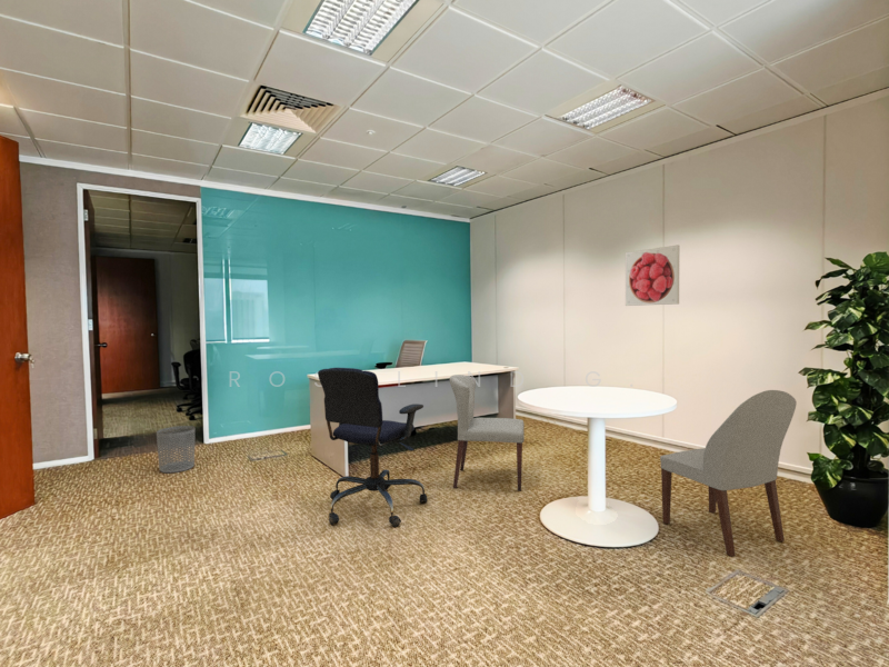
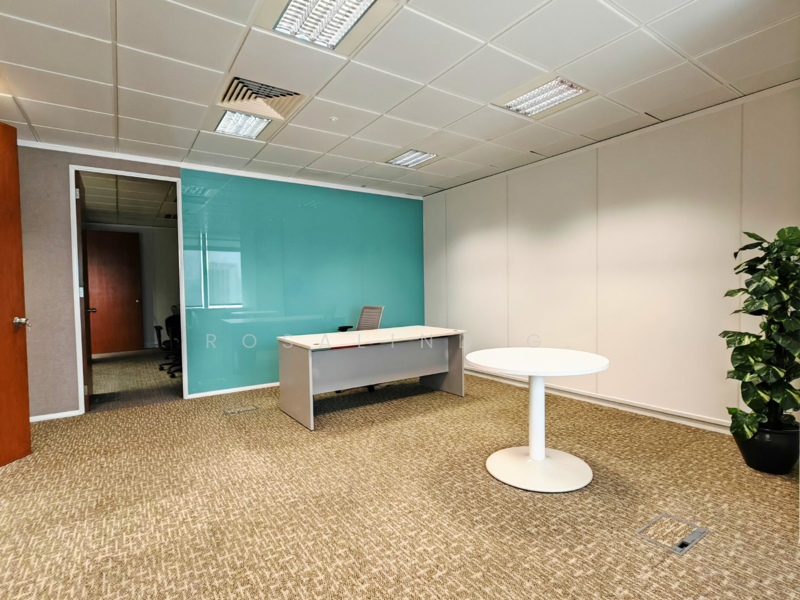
- waste bin (176, 448)
- chair (487, 428)
- chair (725, 458)
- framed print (650, 277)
- office chair (372, 436)
